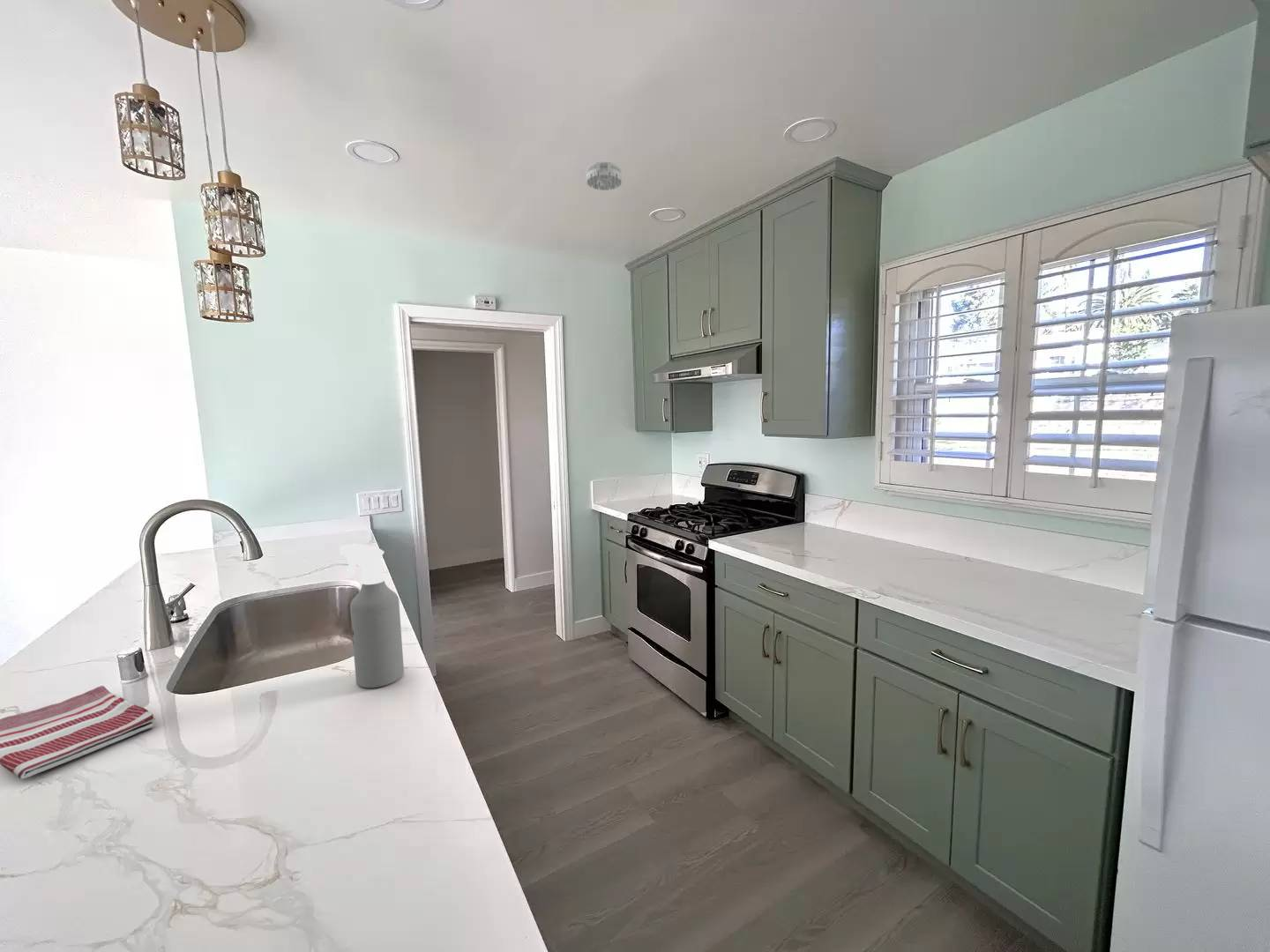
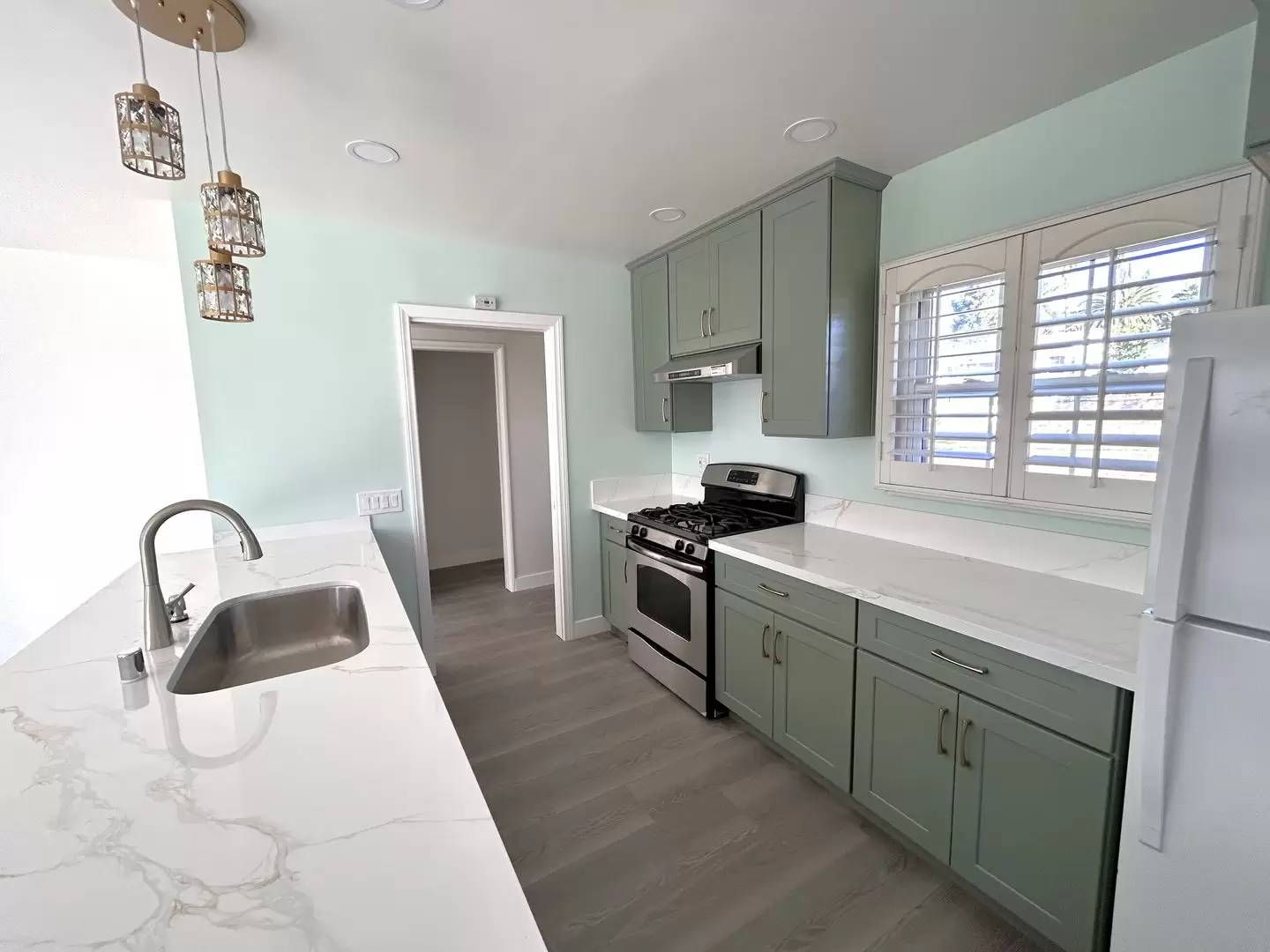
- smoke detector (603, 175)
- spray bottle (370, 613)
- dish towel (66, 726)
